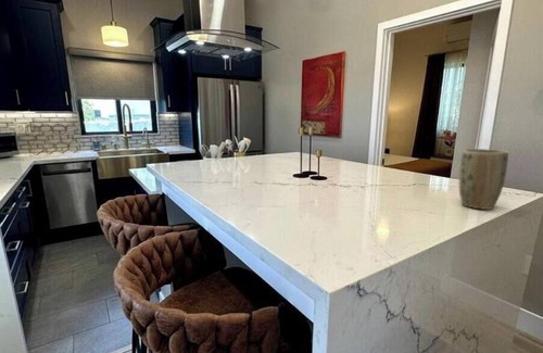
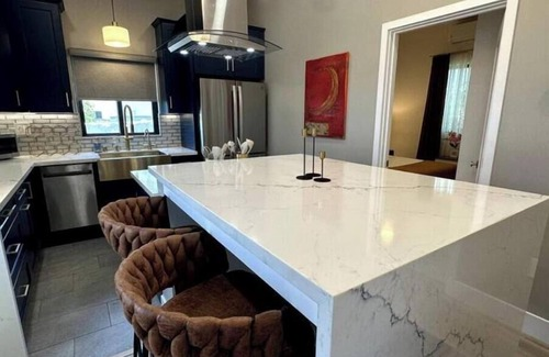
- plant pot (481, 178)
